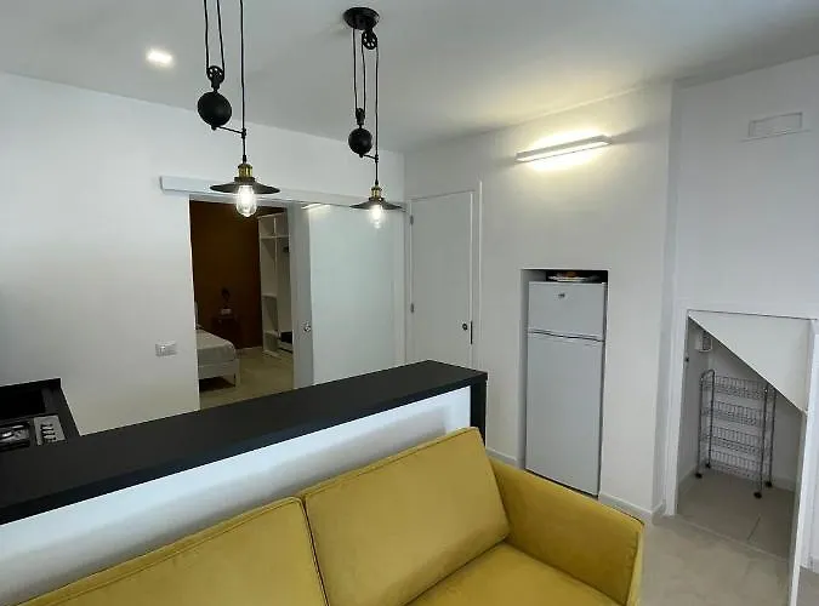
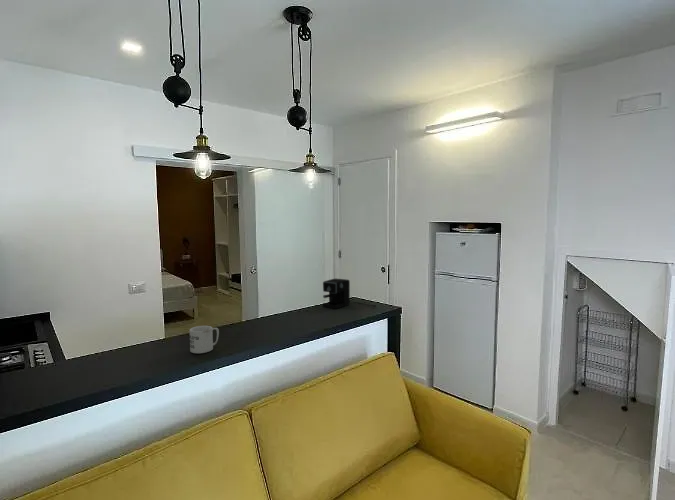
+ coffee maker (348, 294)
+ mug (205, 338)
